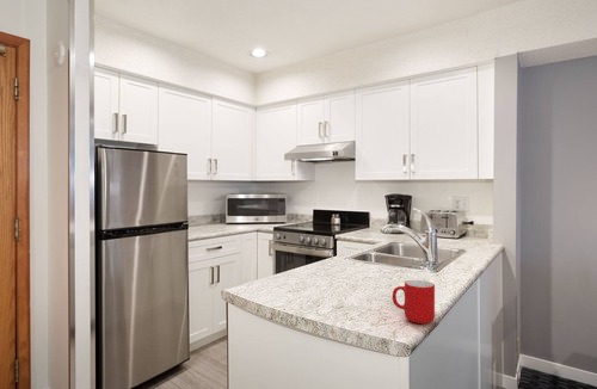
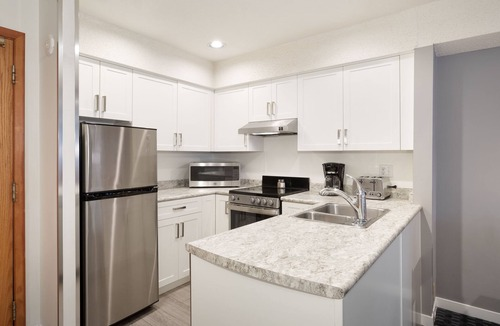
- cup (412, 300)
